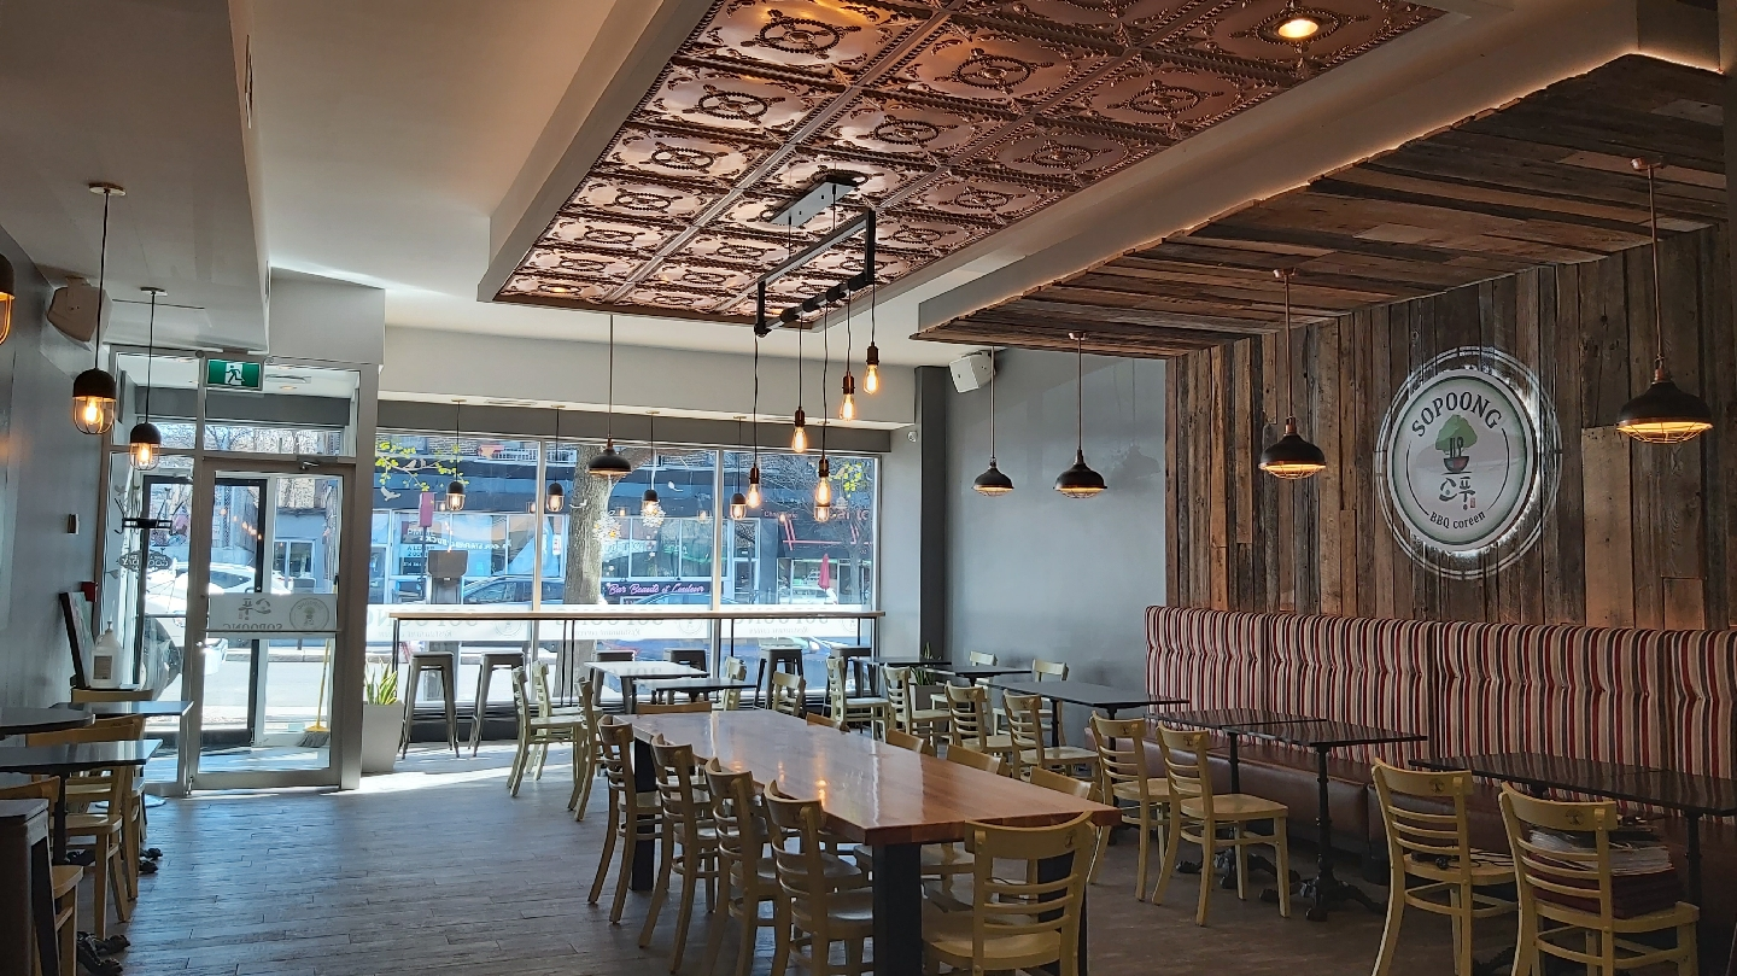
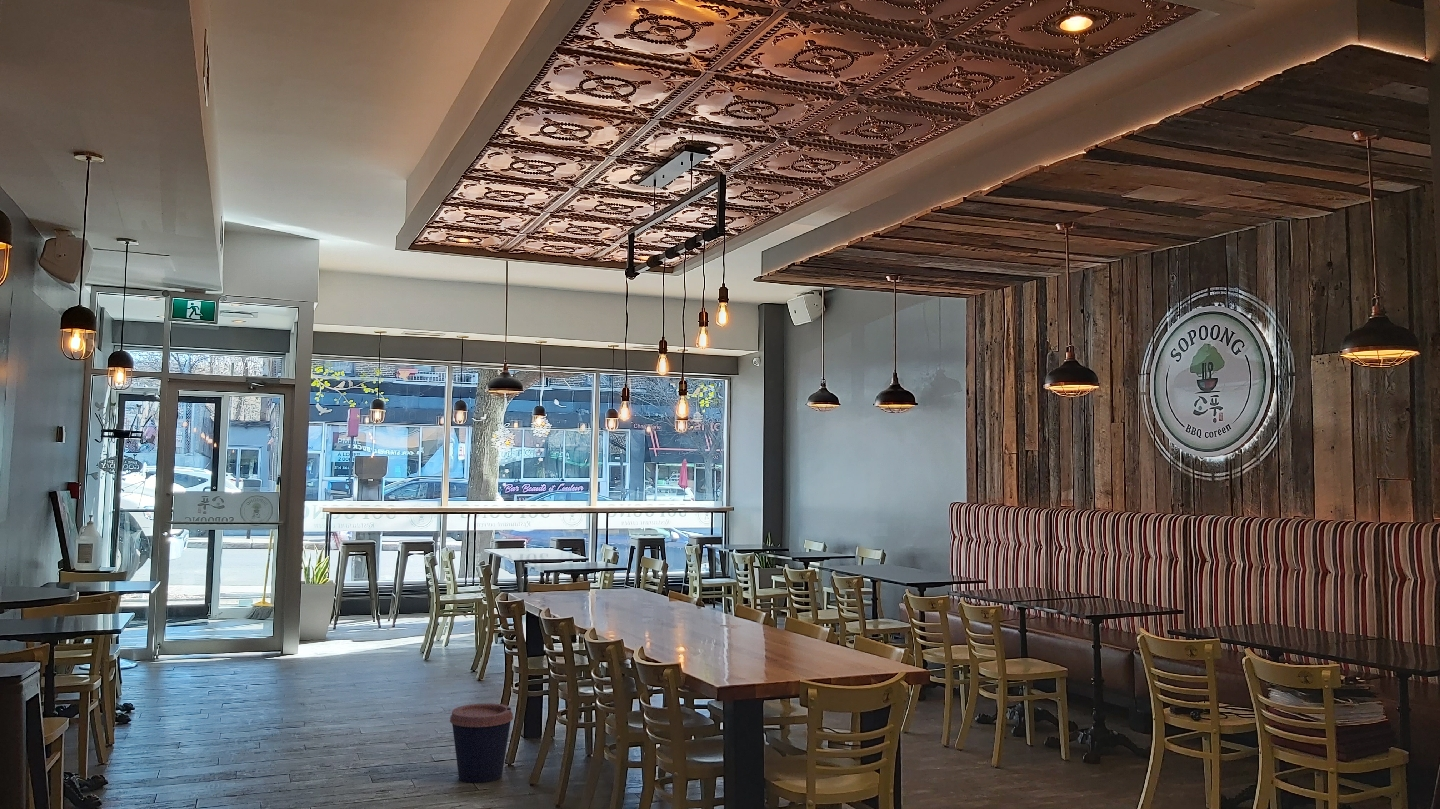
+ coffee cup (481, 743)
